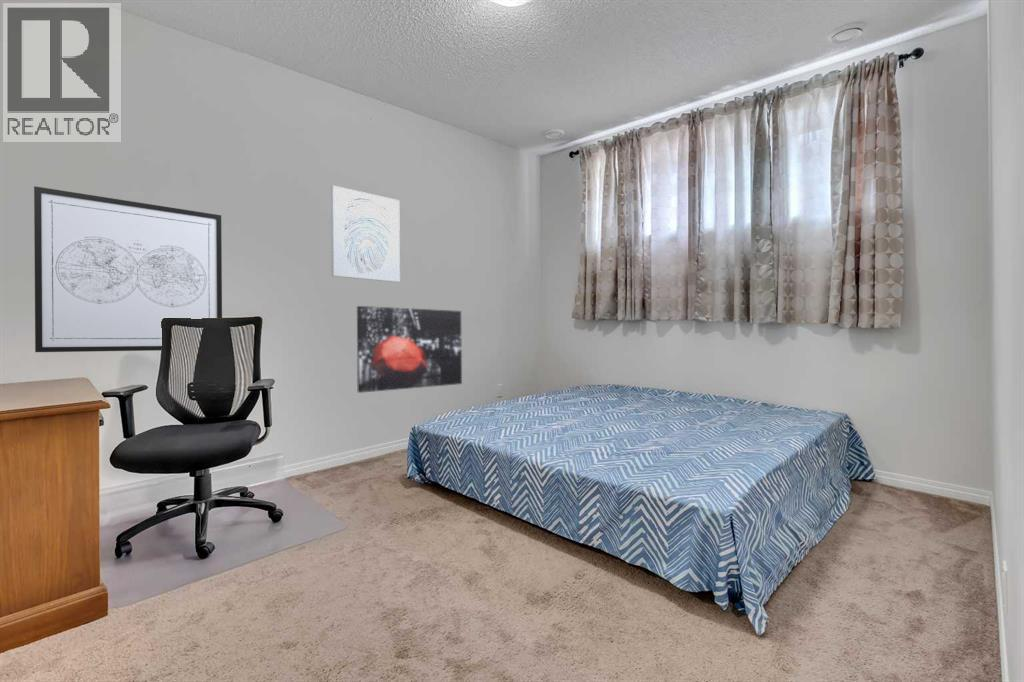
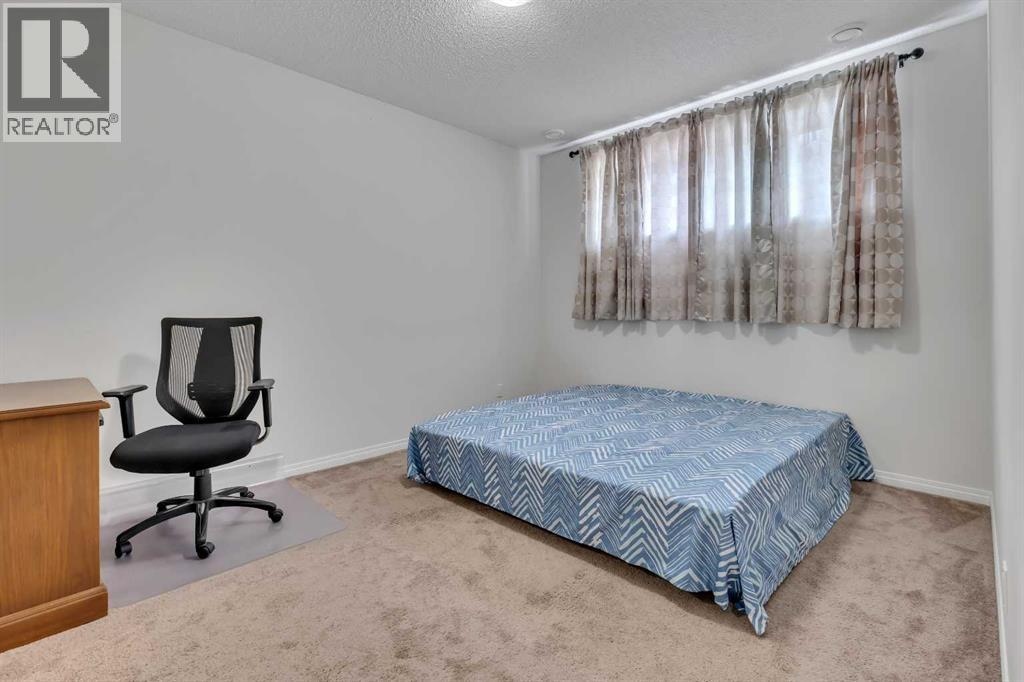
- wall art (137, 276)
- wall art (367, 236)
- wall art (413, 348)
